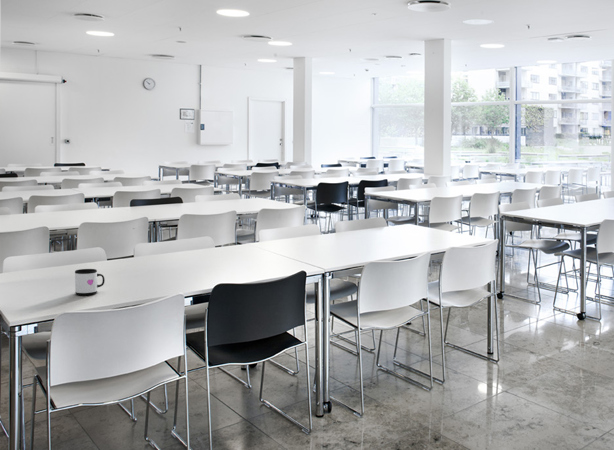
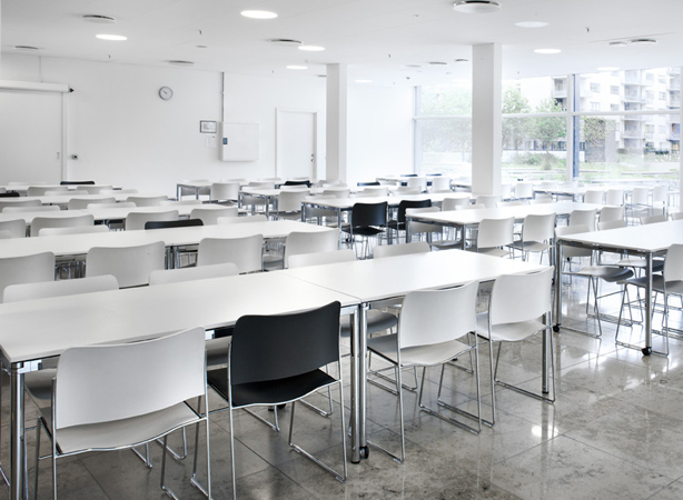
- mug (90, 281)
